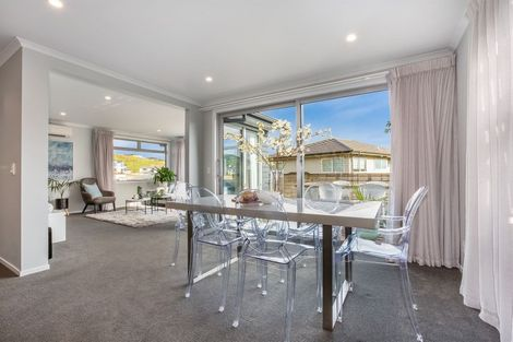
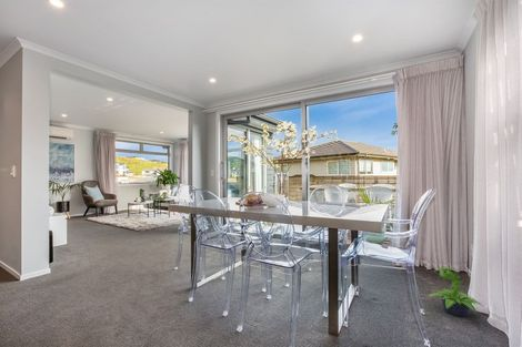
+ potted plant (454, 288)
